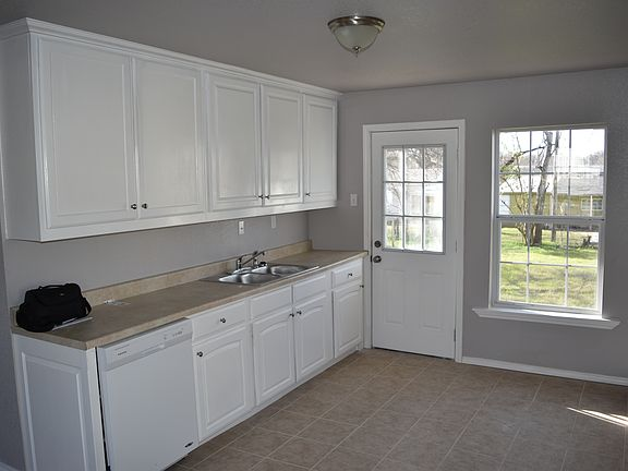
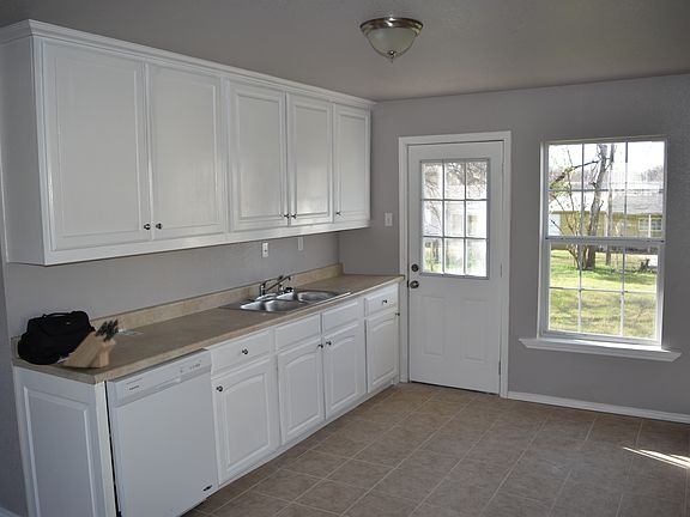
+ knife block (92, 341)
